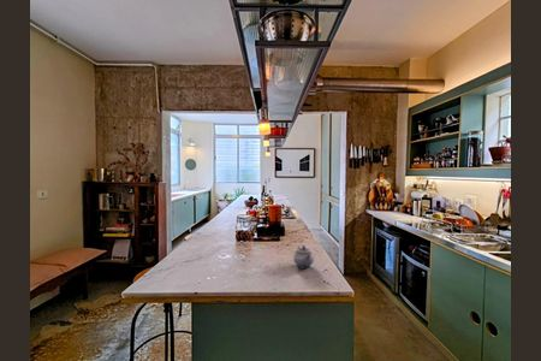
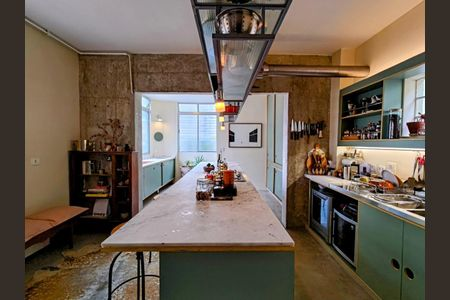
- teapot (303, 255)
